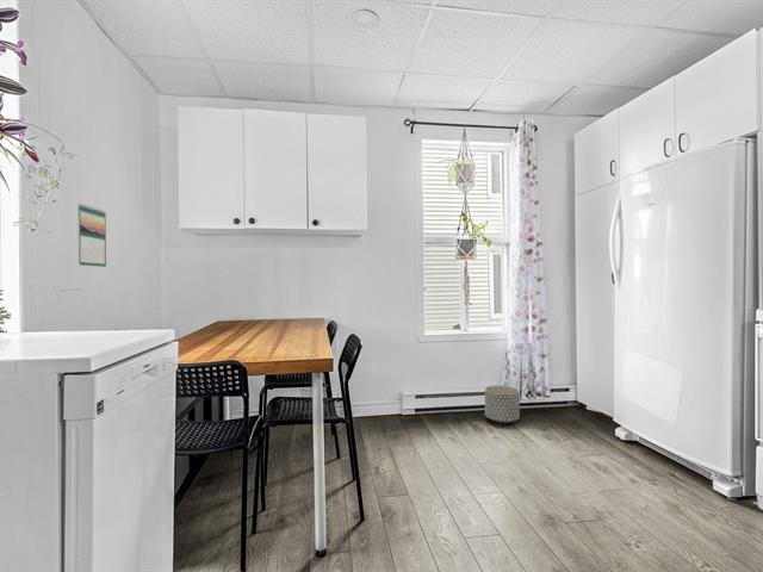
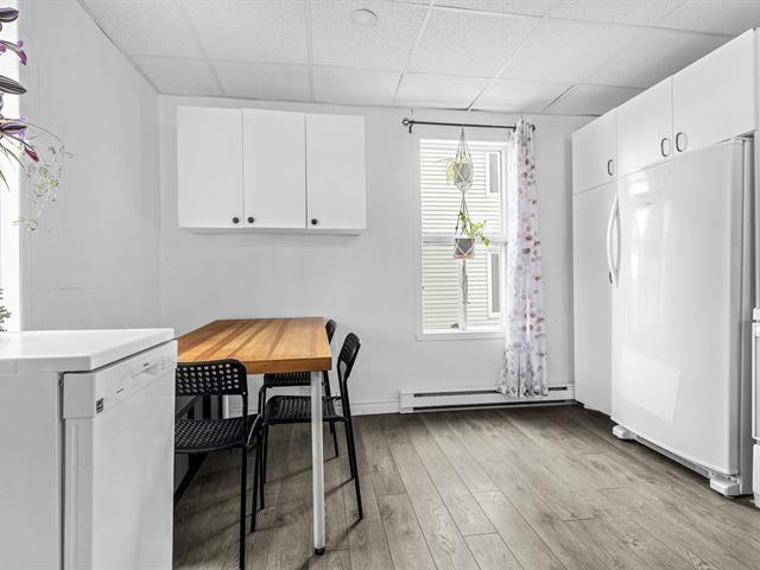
- planter (502, 405)
- calendar (92, 236)
